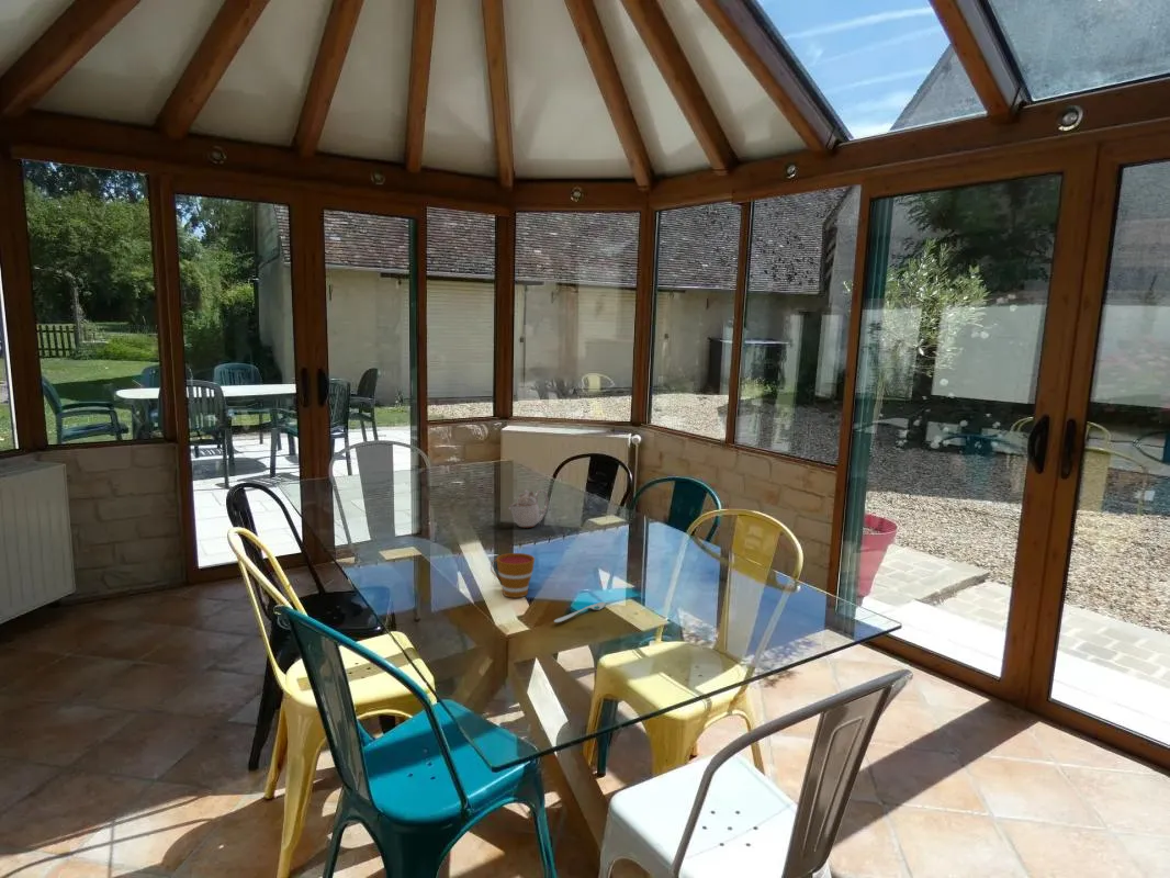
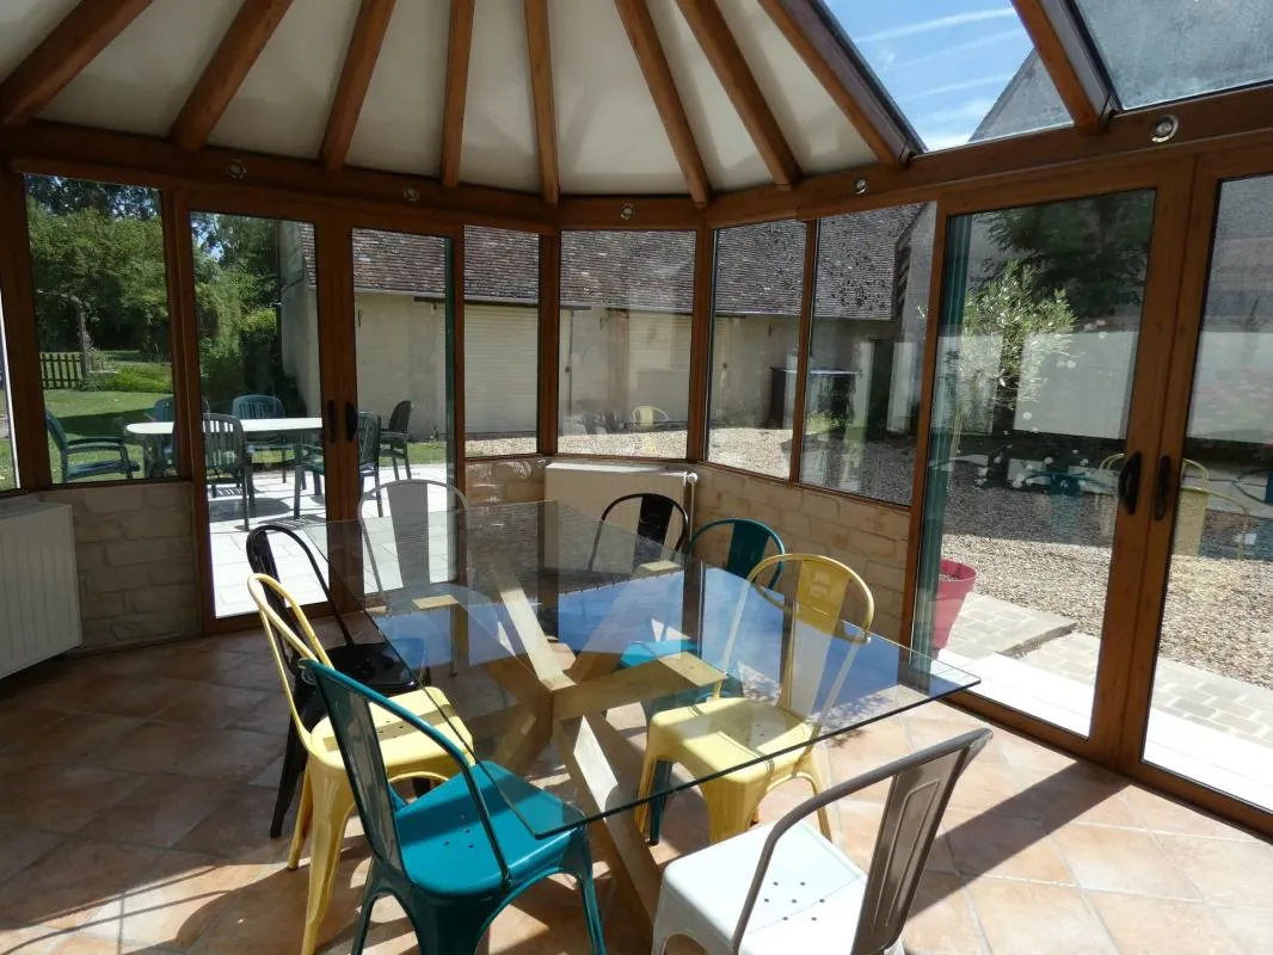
- teapot (528, 507)
- spoon (580, 611)
- cup (511, 575)
